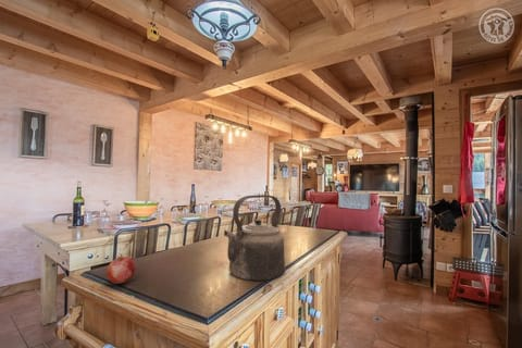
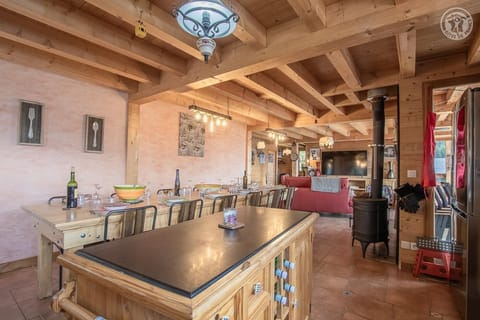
- kettle (253, 234)
- fruit (122, 266)
